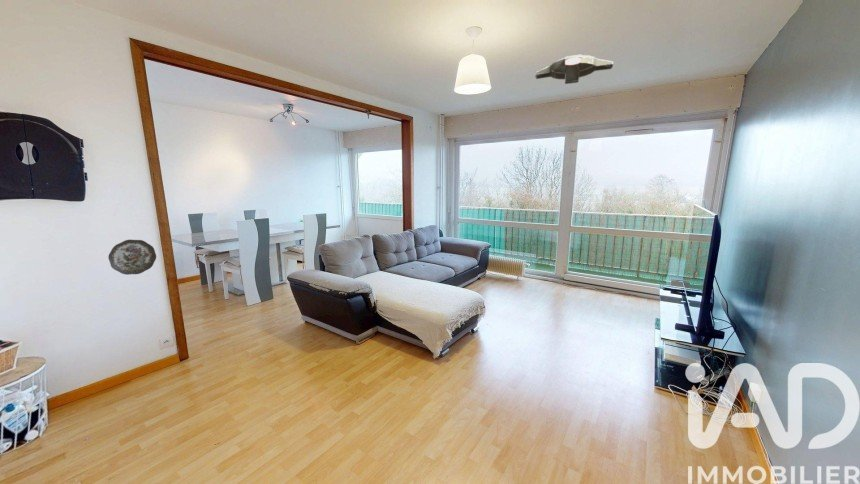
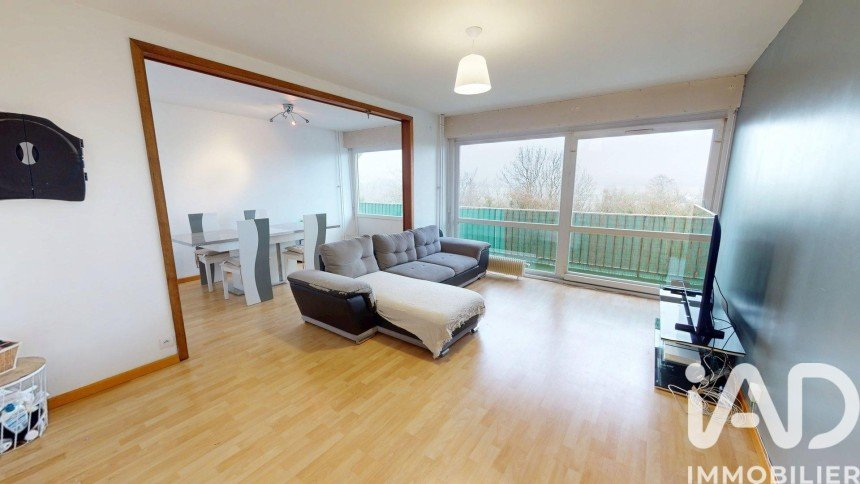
- decorative plate (133, 256)
- ceiling light (572, 65)
